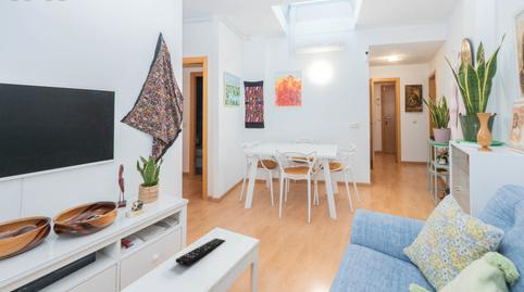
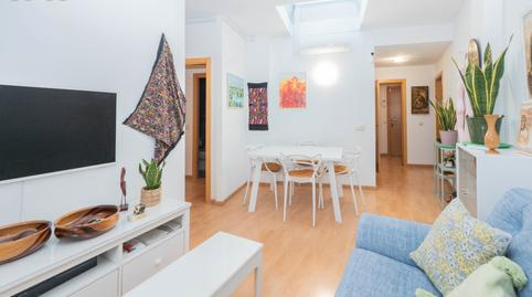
- remote control (202, 250)
